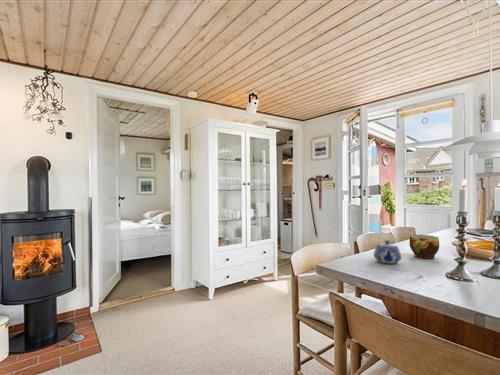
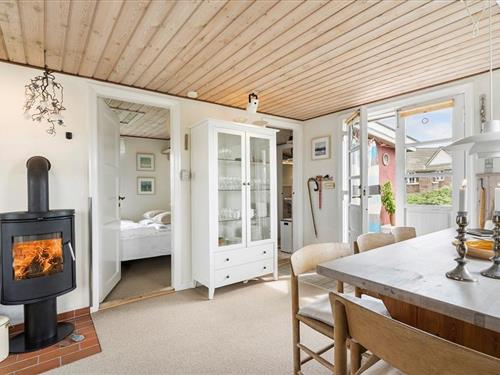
- teapot (387, 251)
- cup (423, 246)
